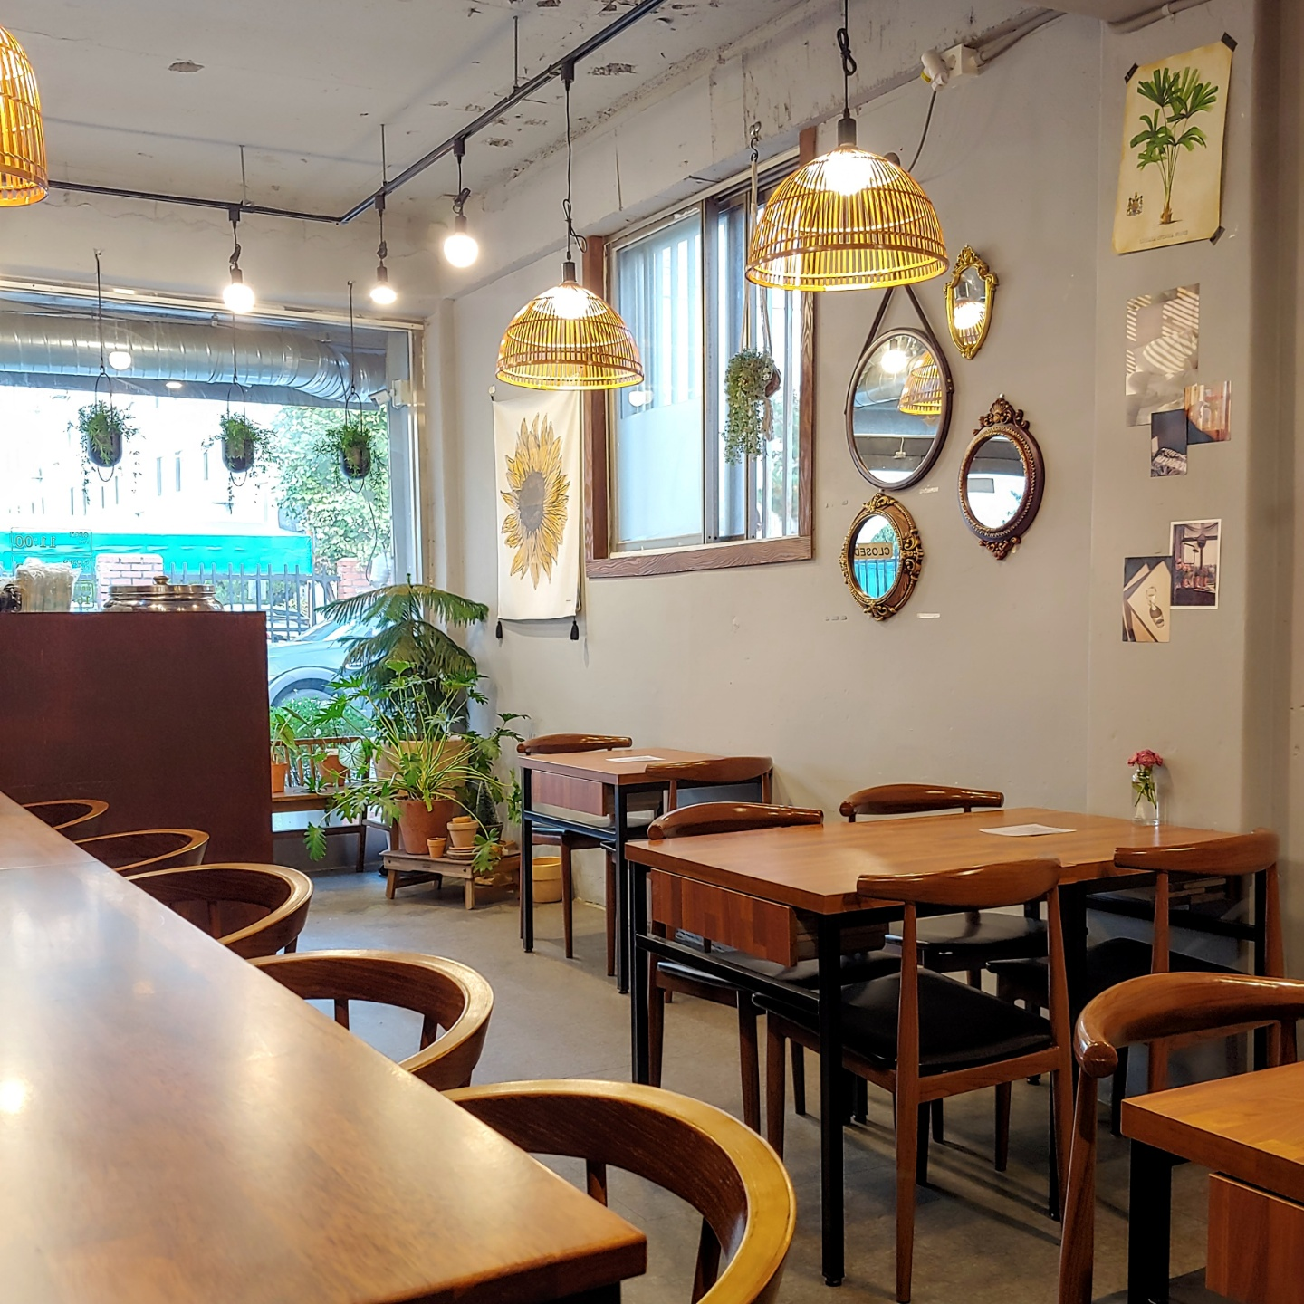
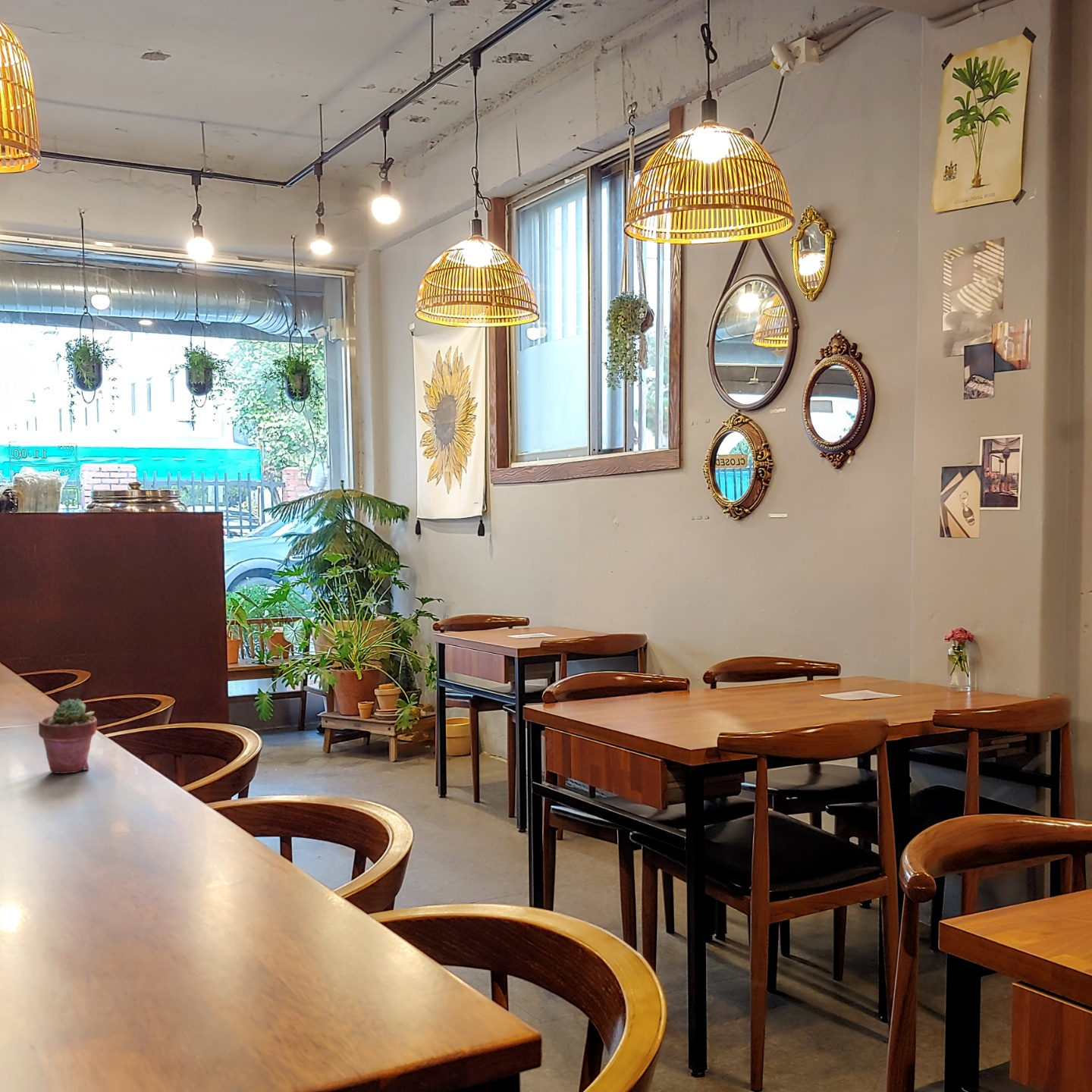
+ potted succulent (68, 734)
